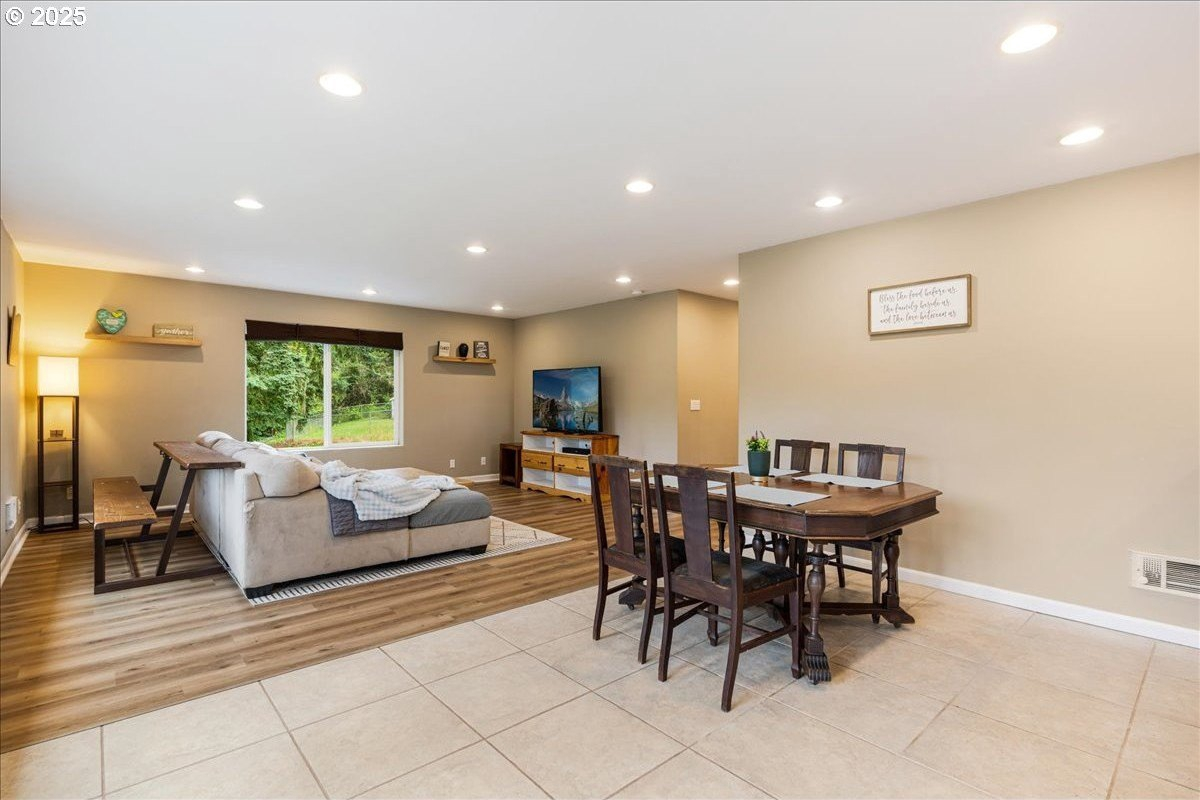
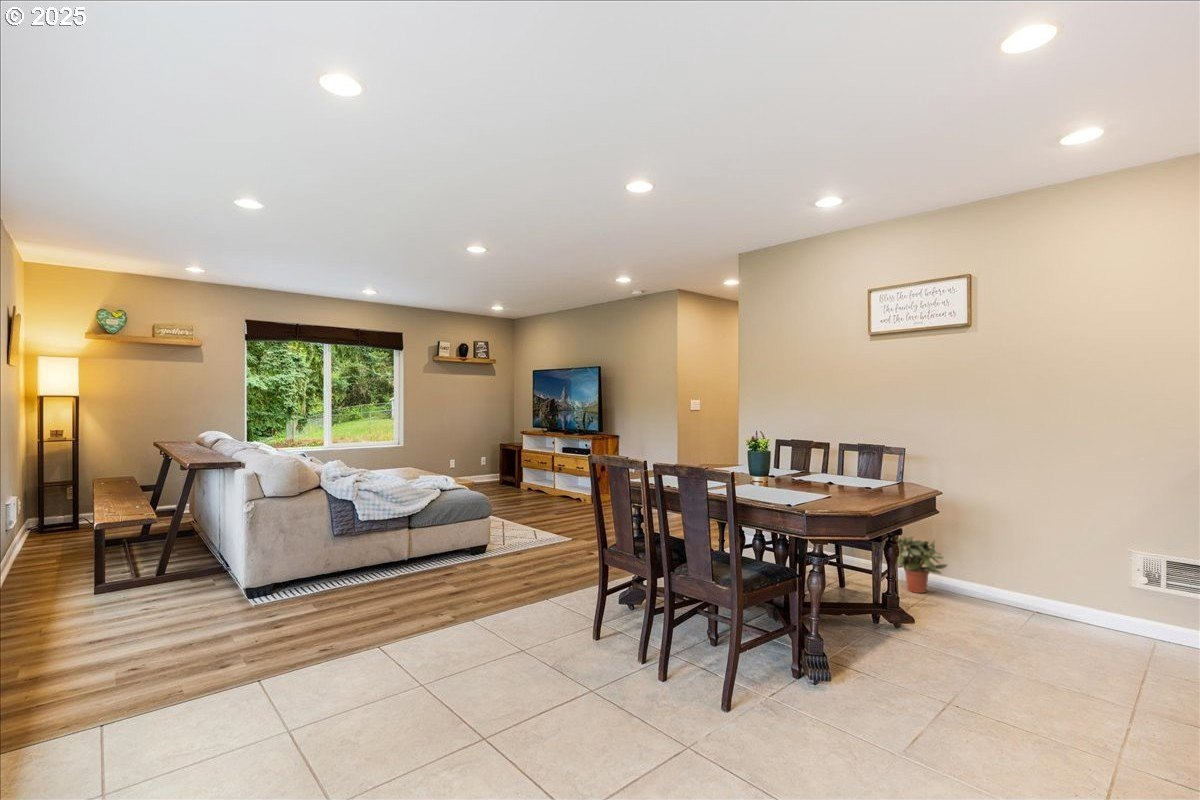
+ potted plant (917, 563)
